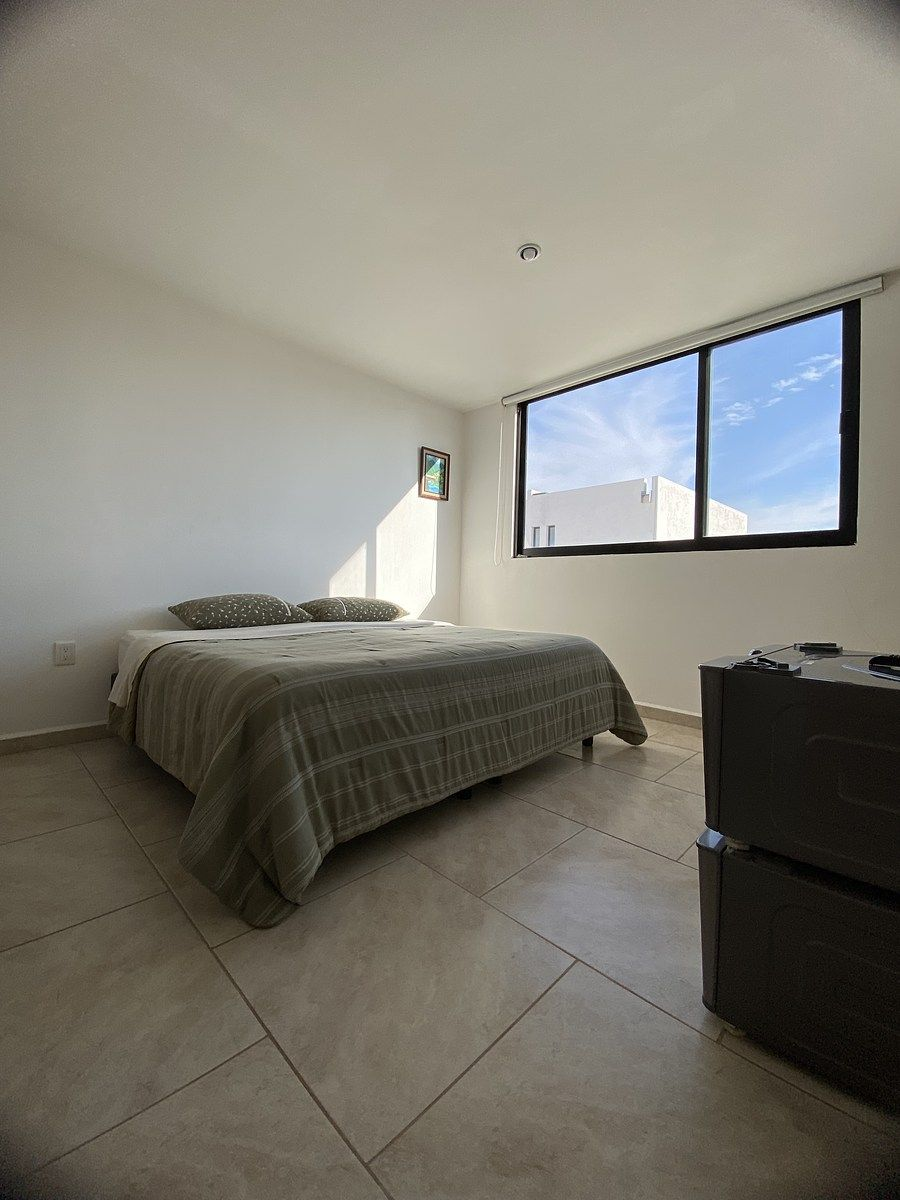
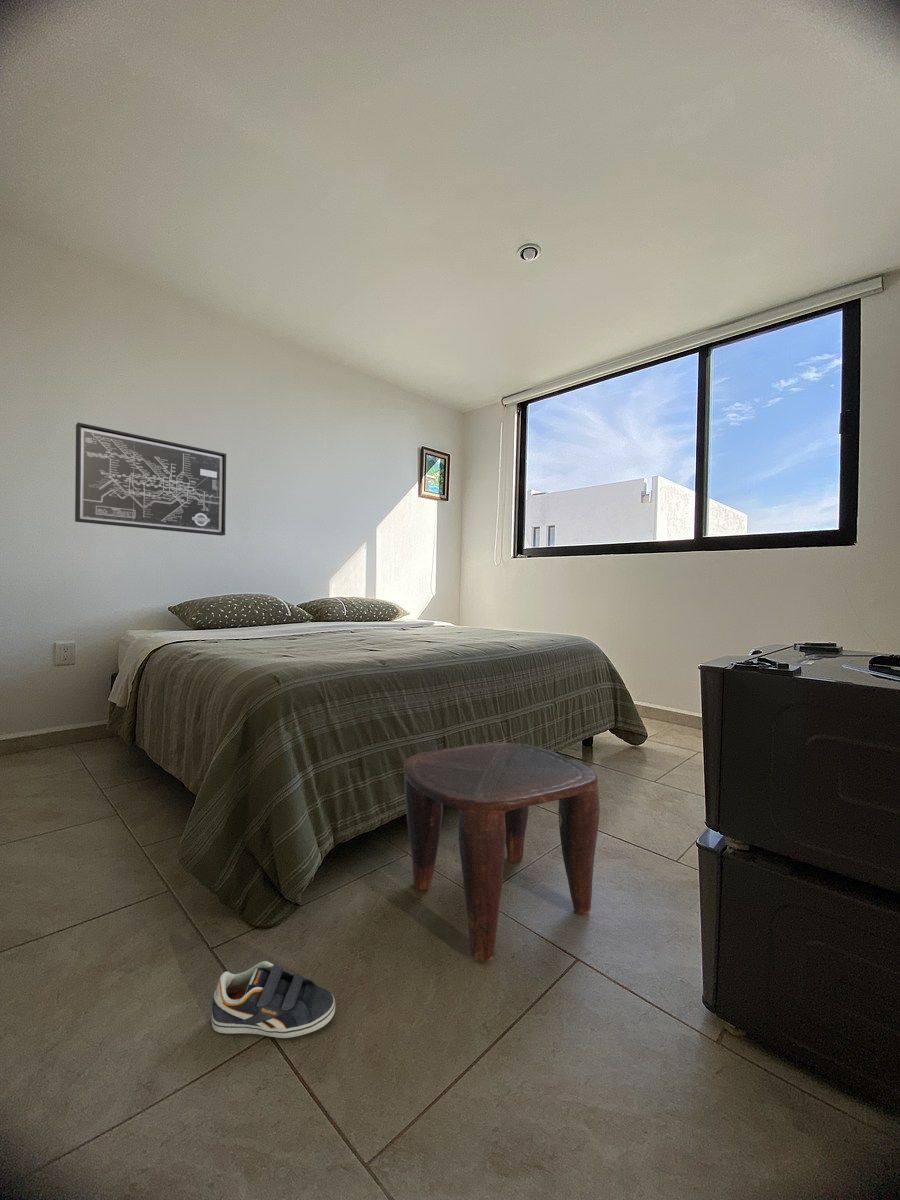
+ sneaker (273, 997)
+ wall art (157, 484)
+ stool (496, 831)
